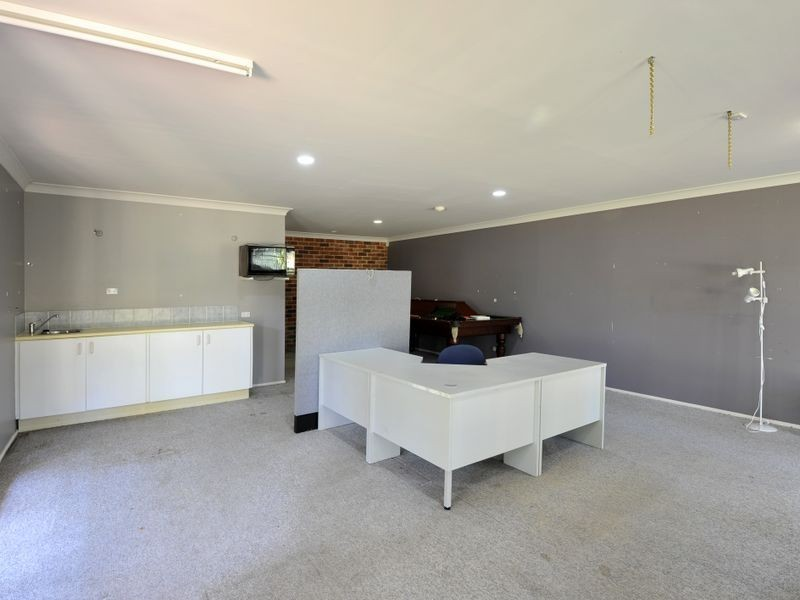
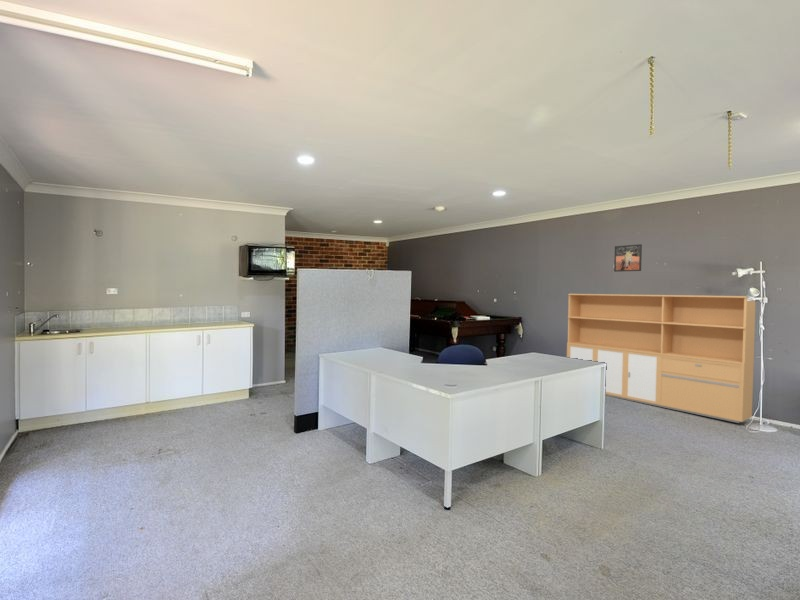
+ storage cabinet (647, 348)
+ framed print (627, 258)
